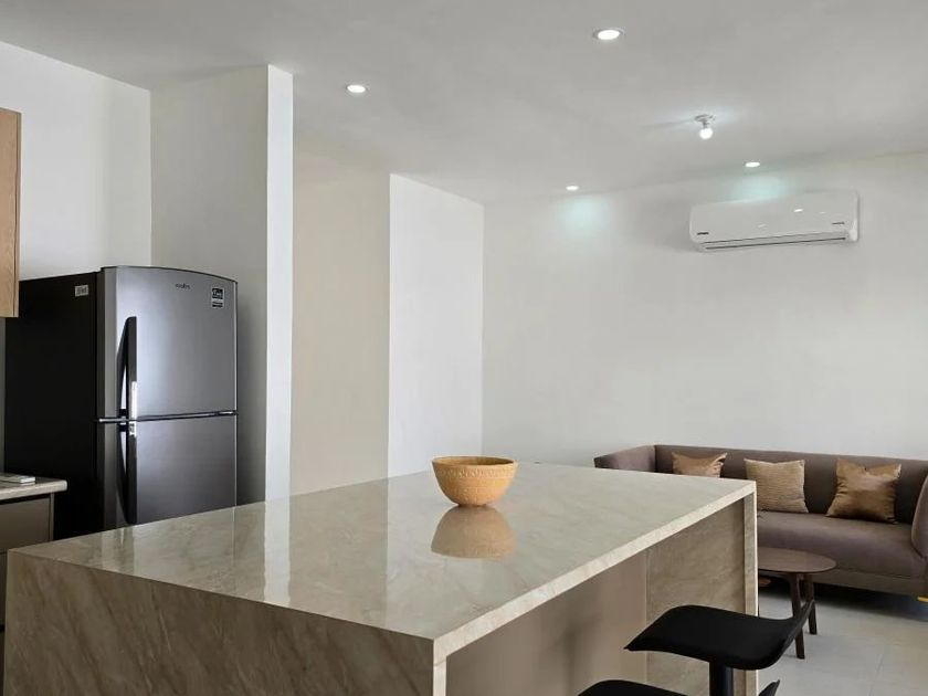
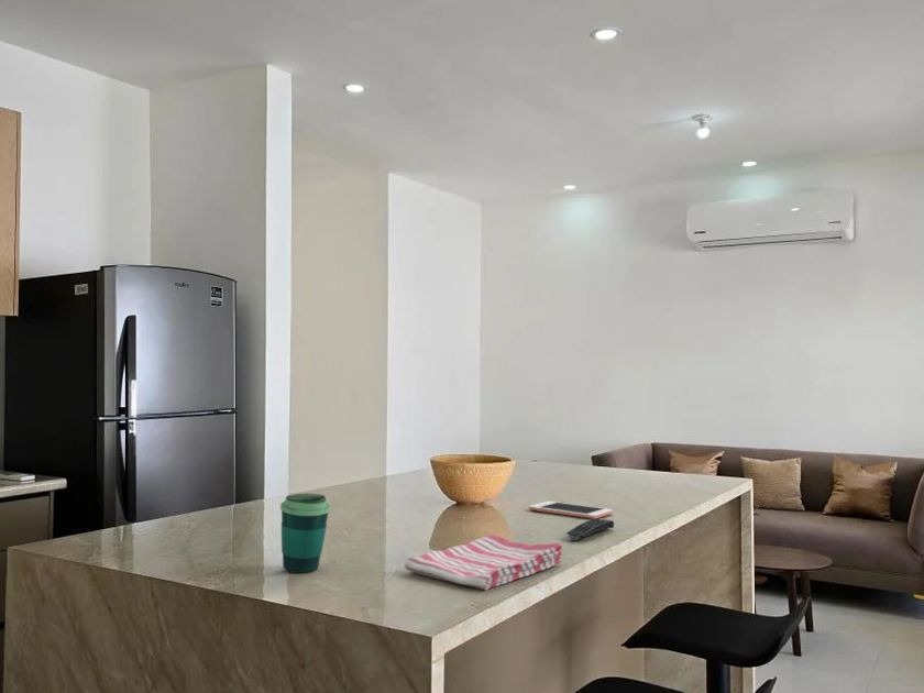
+ cell phone (570, 509)
+ remote control (590, 528)
+ cup (305, 532)
+ dish towel (485, 557)
